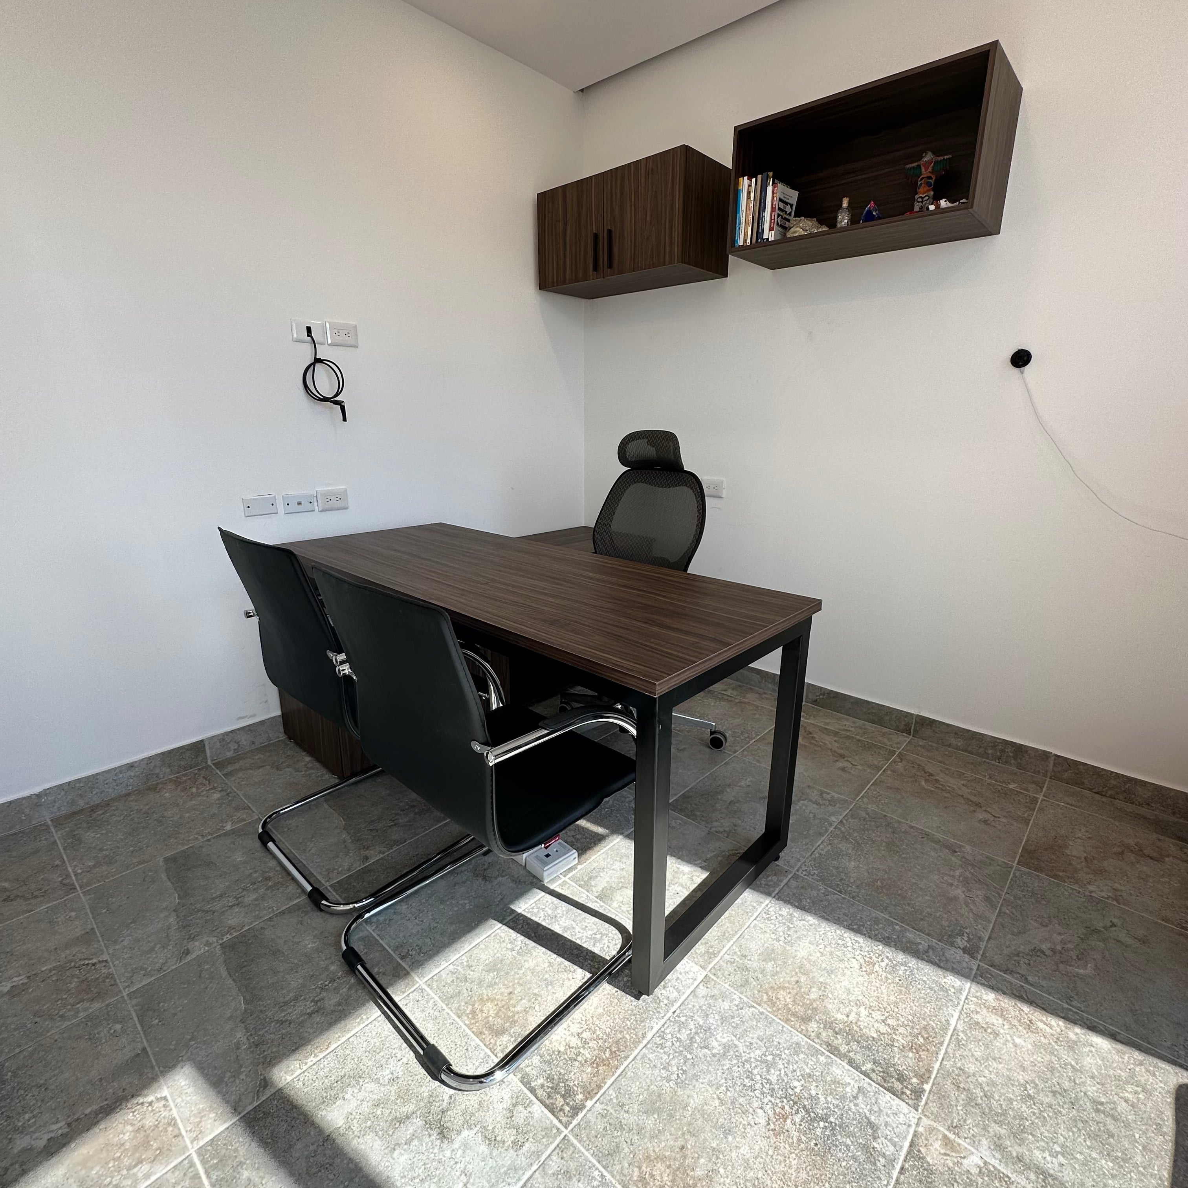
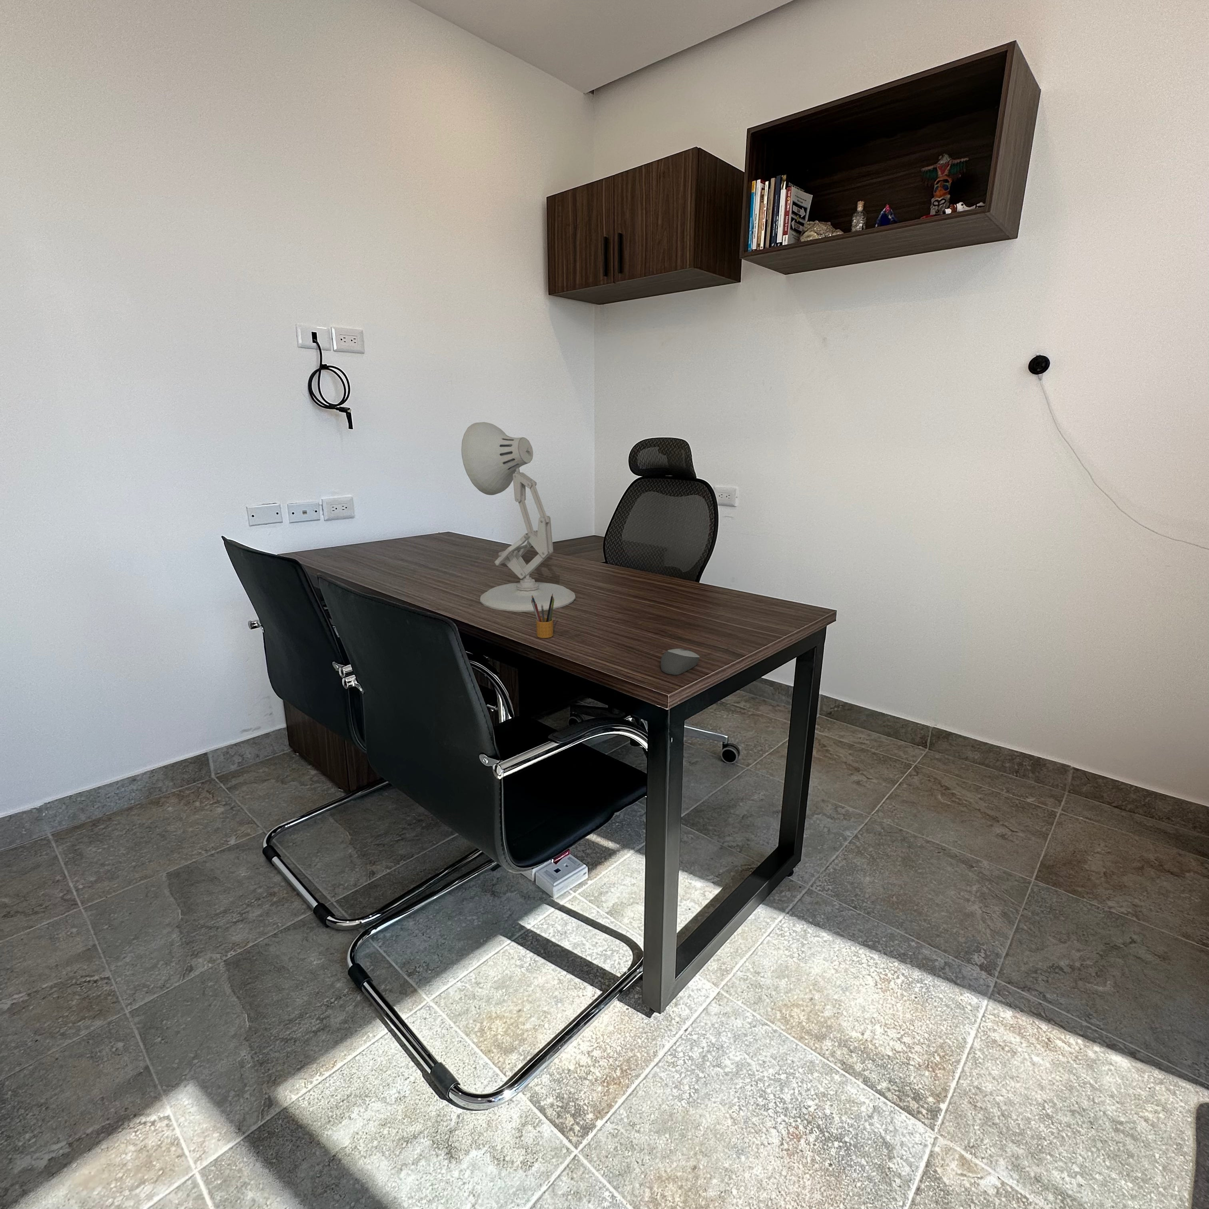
+ desk lamp (521, 513)
+ computer mouse (680, 658)
+ pencil box (544, 616)
